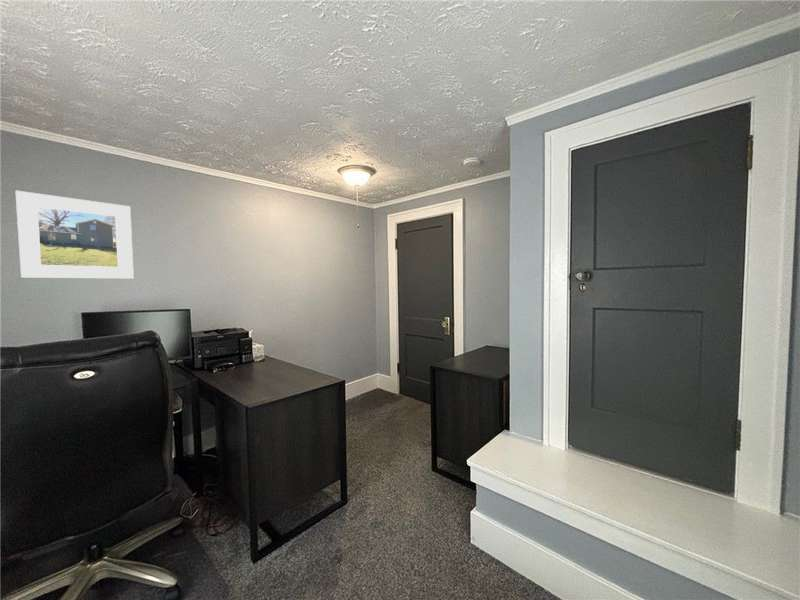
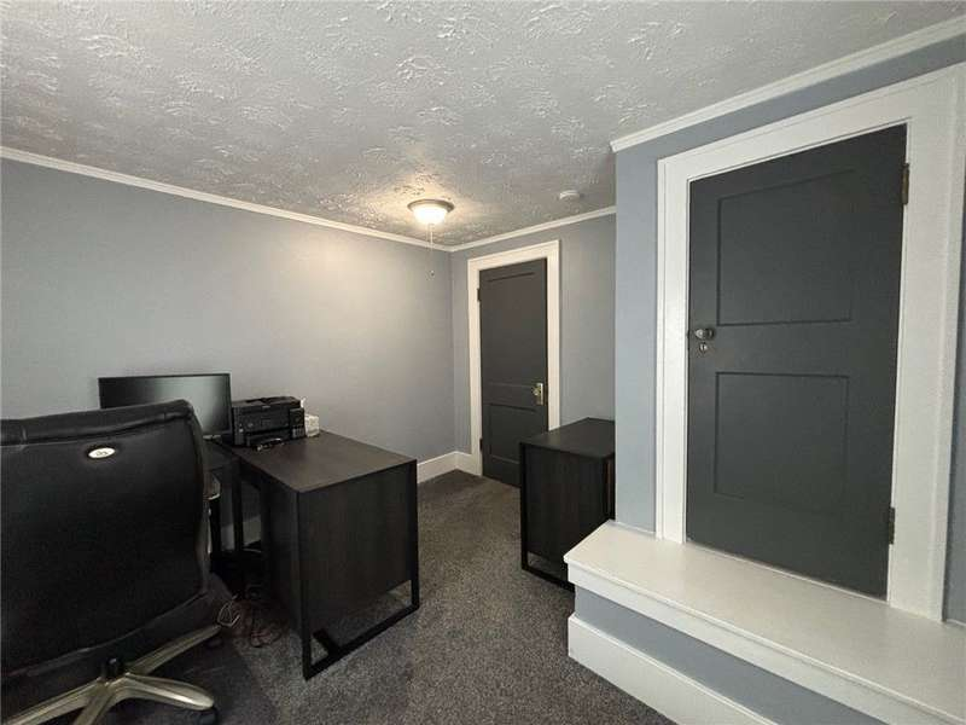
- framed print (80, 239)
